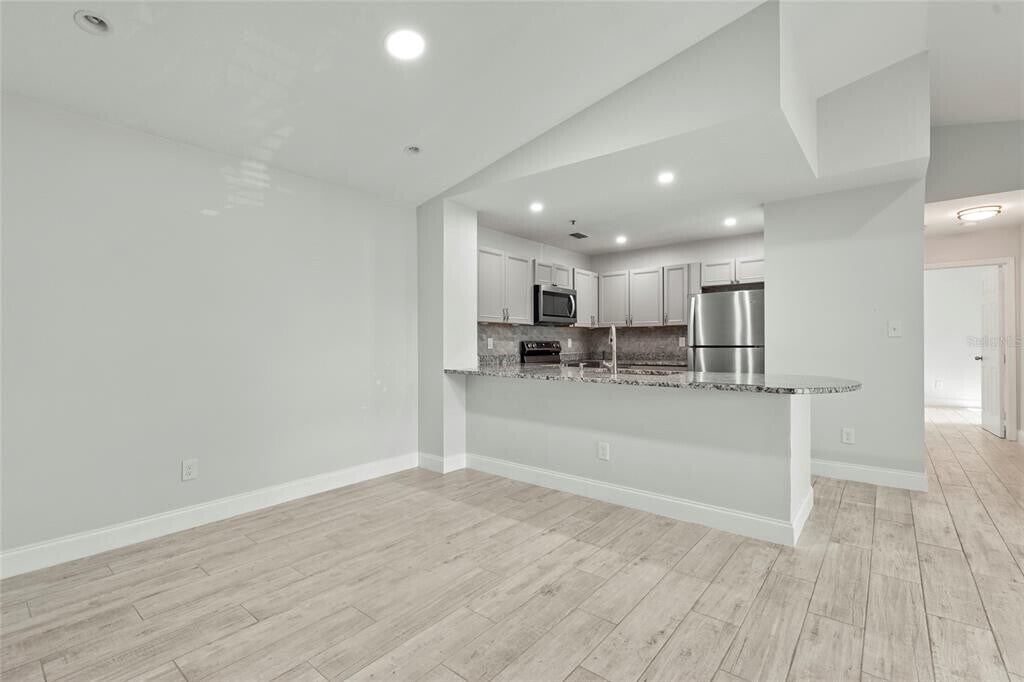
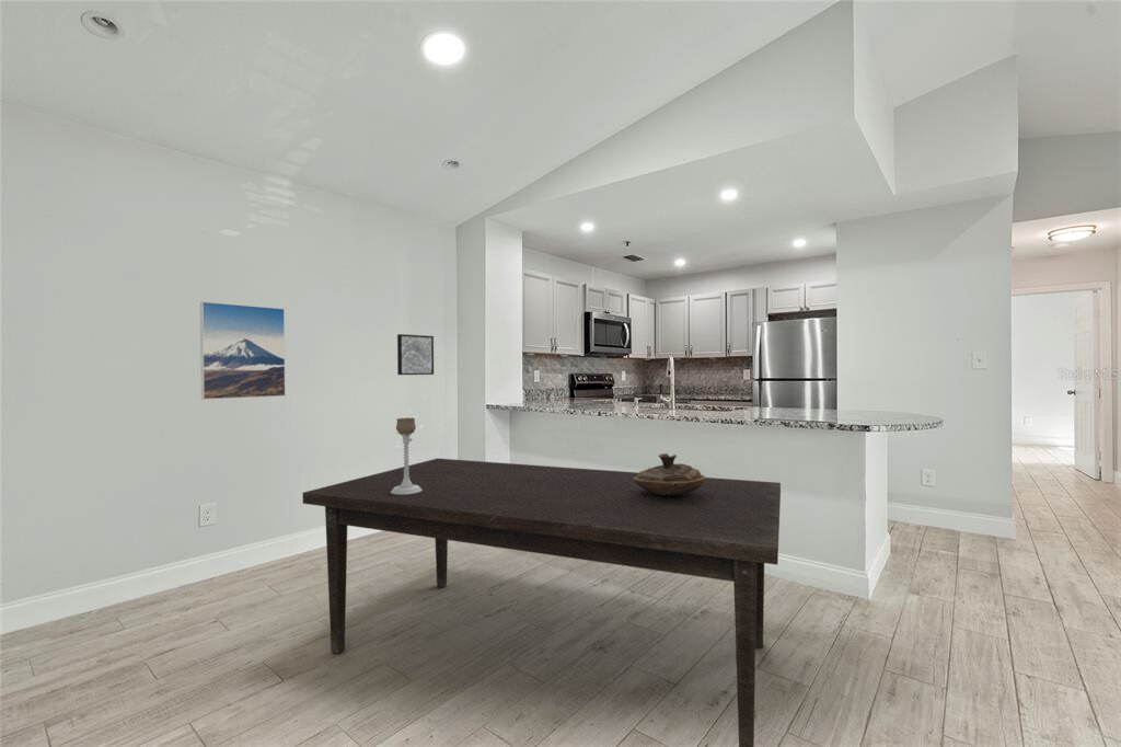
+ decorative bowl (669, 473)
+ wall art (416, 355)
+ dining table (550, 554)
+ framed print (244, 352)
+ candle holder (406, 453)
